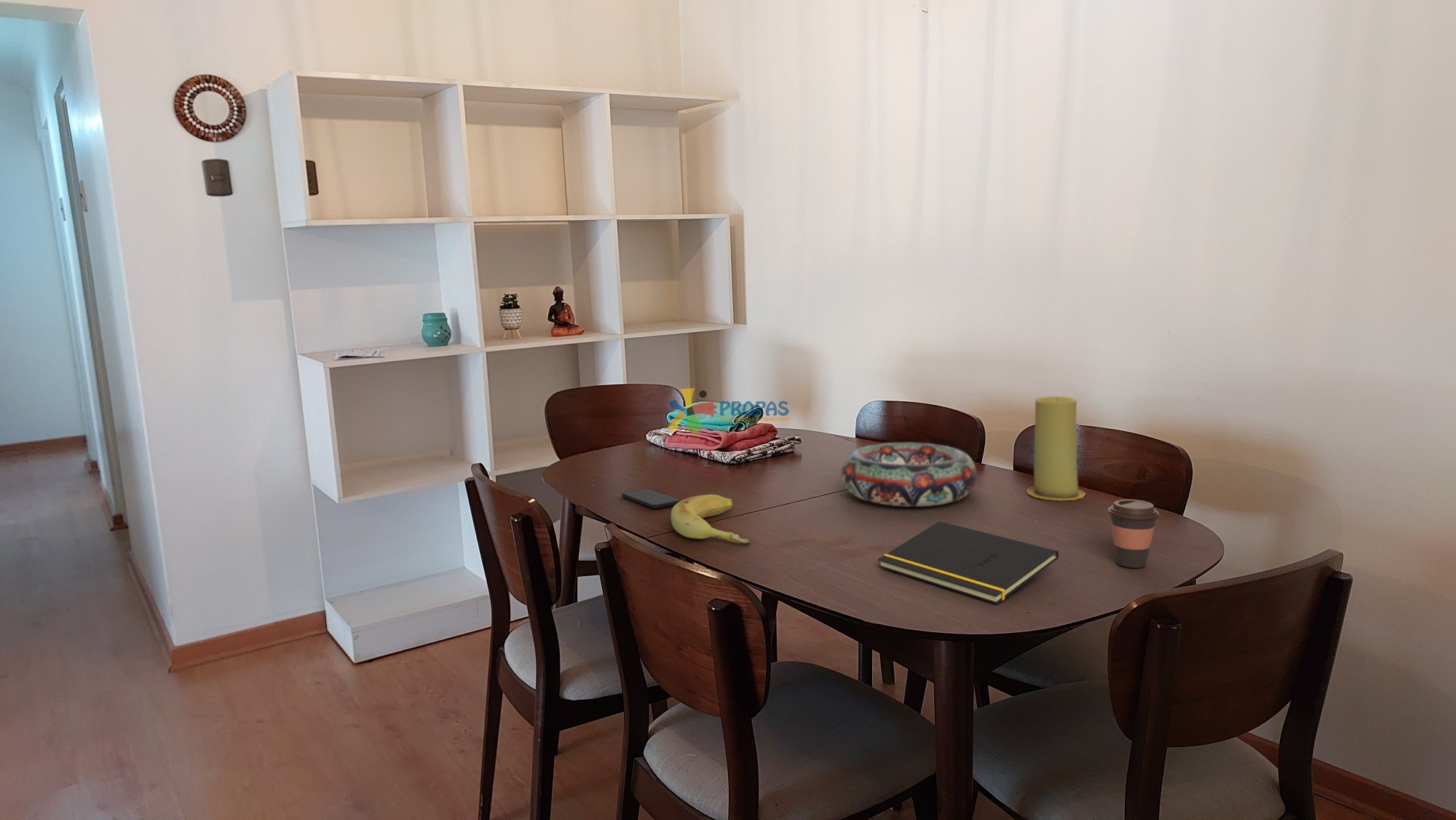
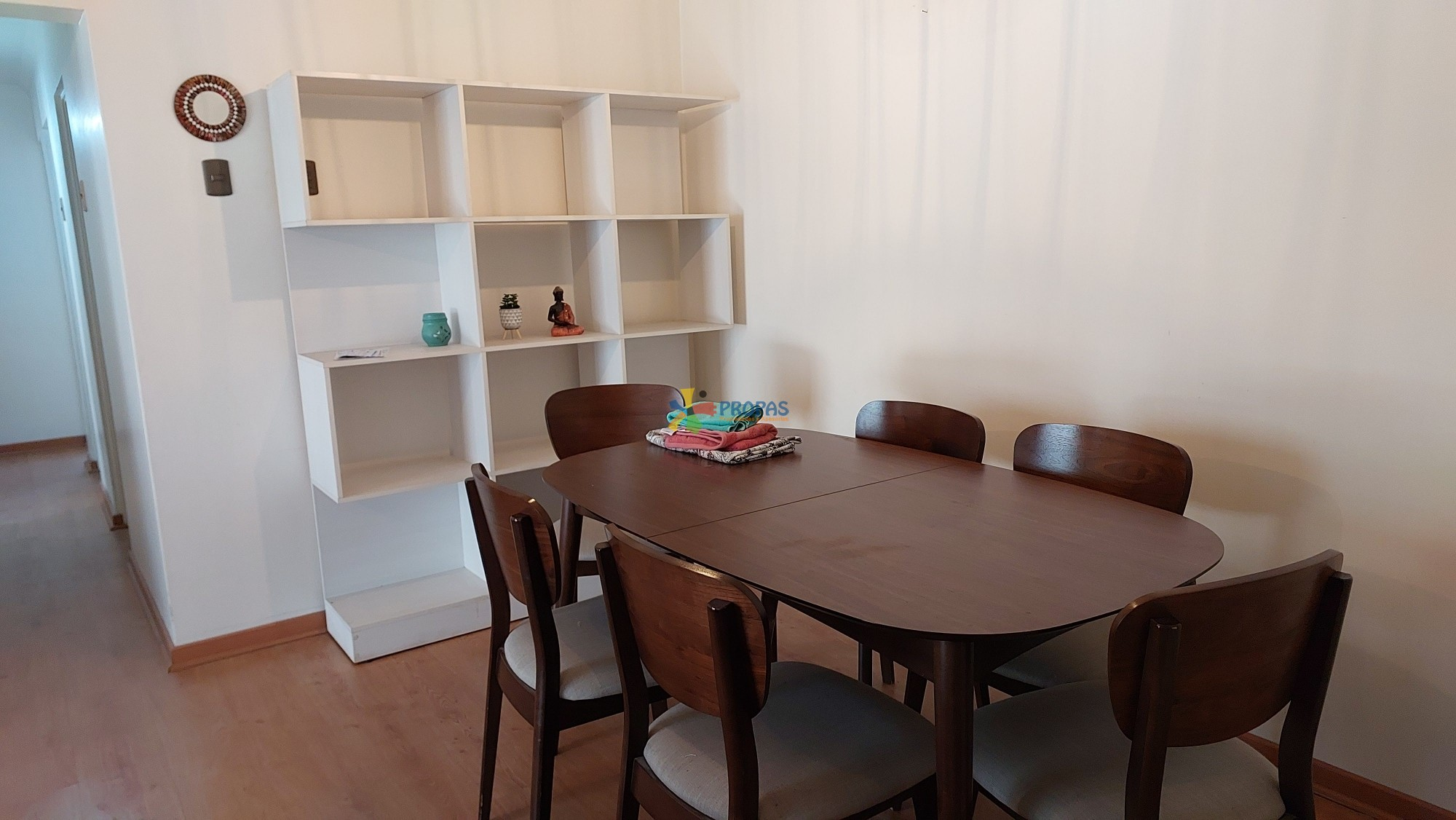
- smartphone (651, 497)
- banana (715, 515)
- candle (1056, 446)
- coffee cup (1132, 534)
- notepad (965, 559)
- decorative bowl (908, 473)
